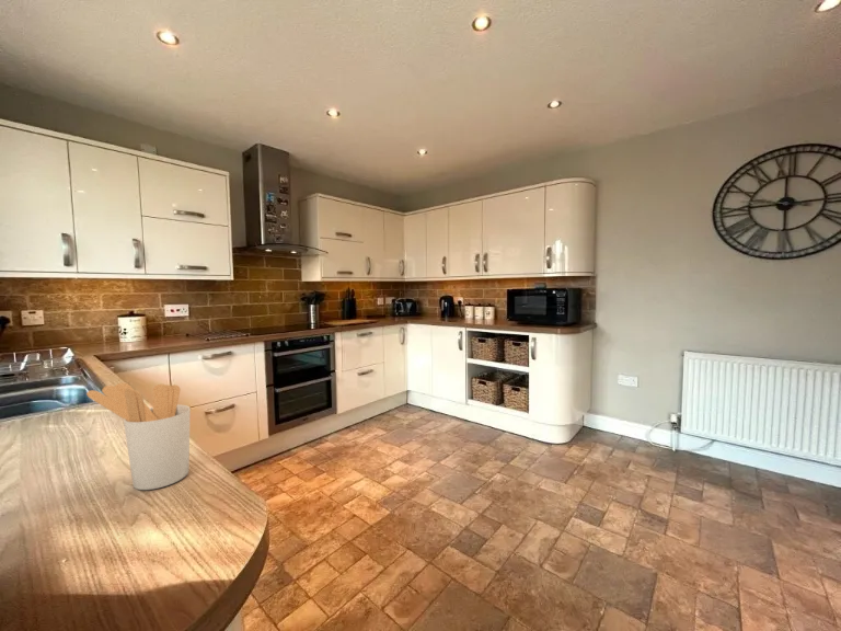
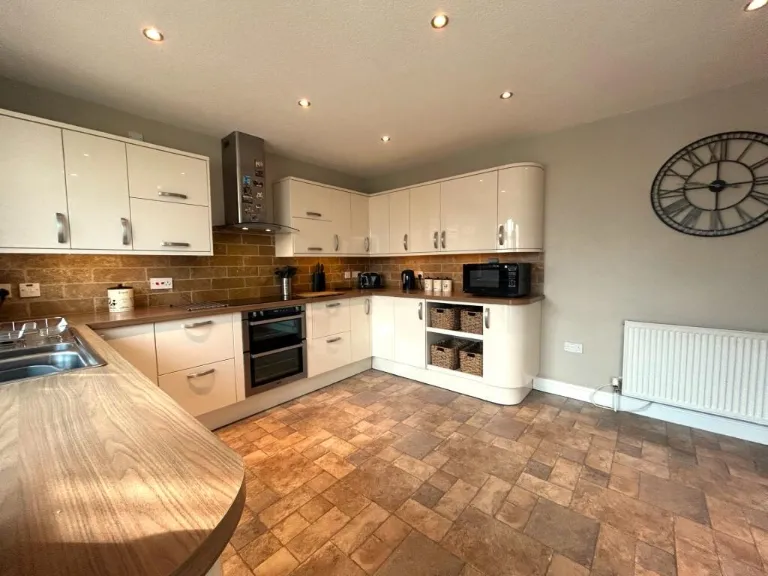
- utensil holder (143, 429)
